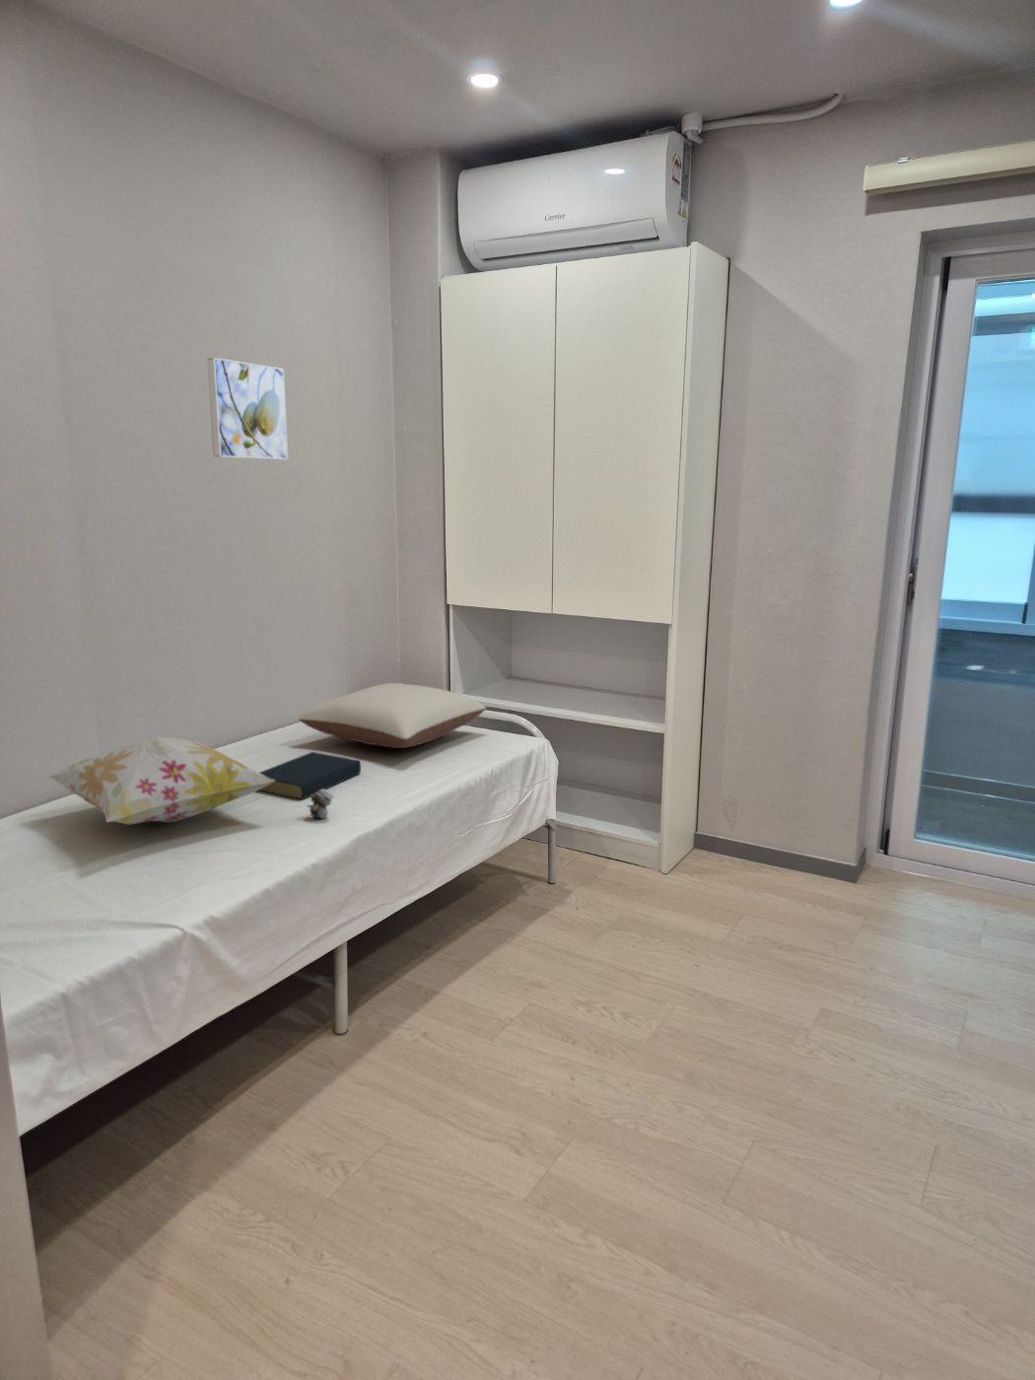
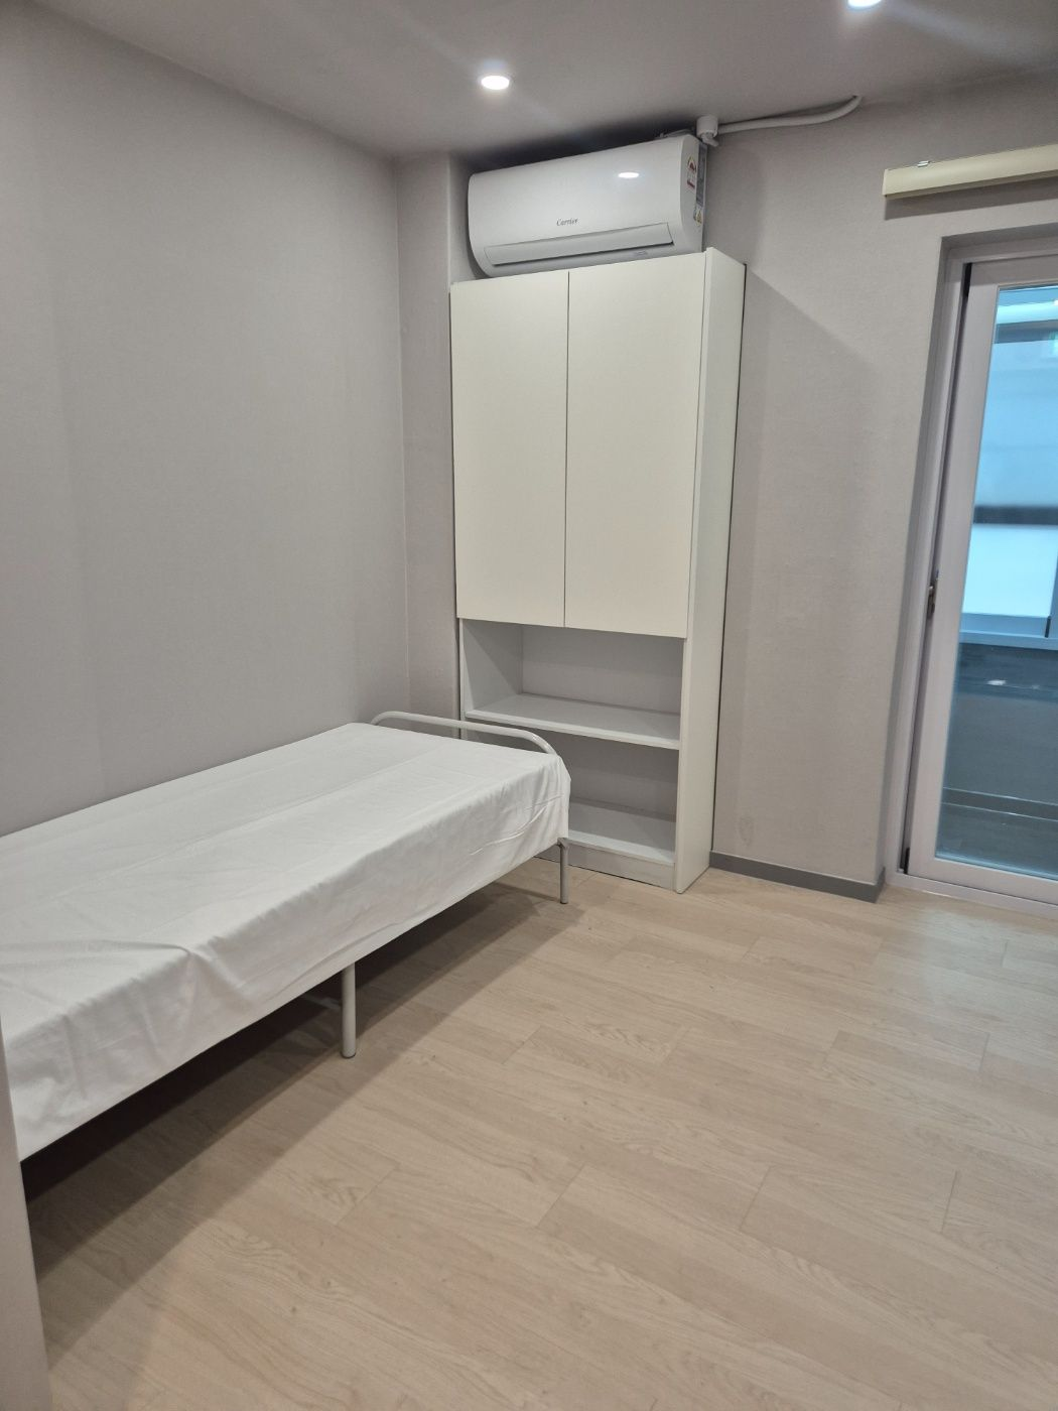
- decorative pillow (160, 779)
- pillow (395, 715)
- teddy bear (331, 802)
- hardback book (308, 774)
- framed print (249, 411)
